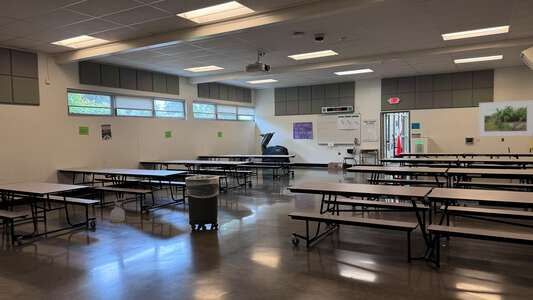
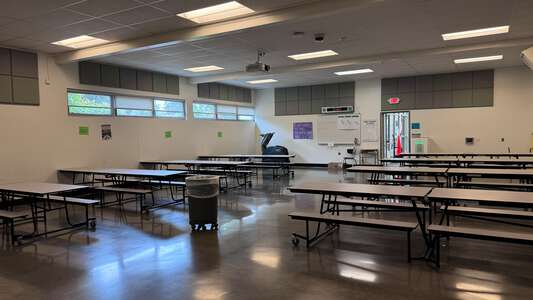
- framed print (505, 118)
- bag (118, 209)
